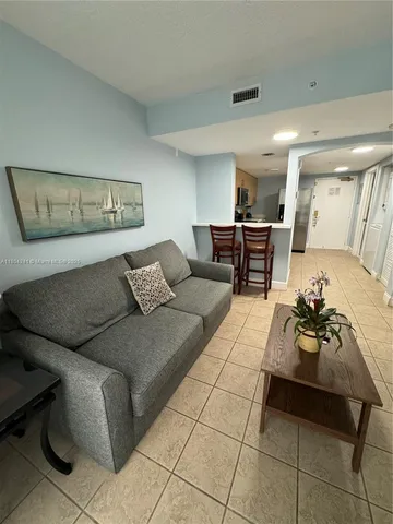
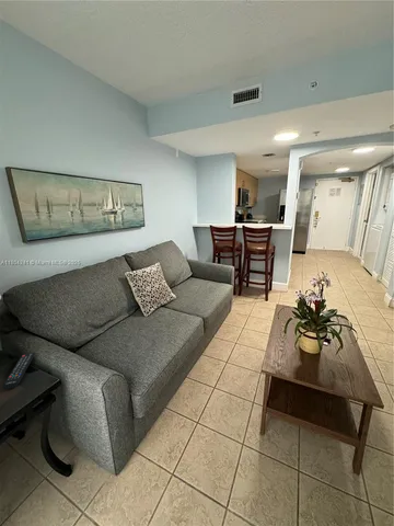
+ remote control (21, 368)
